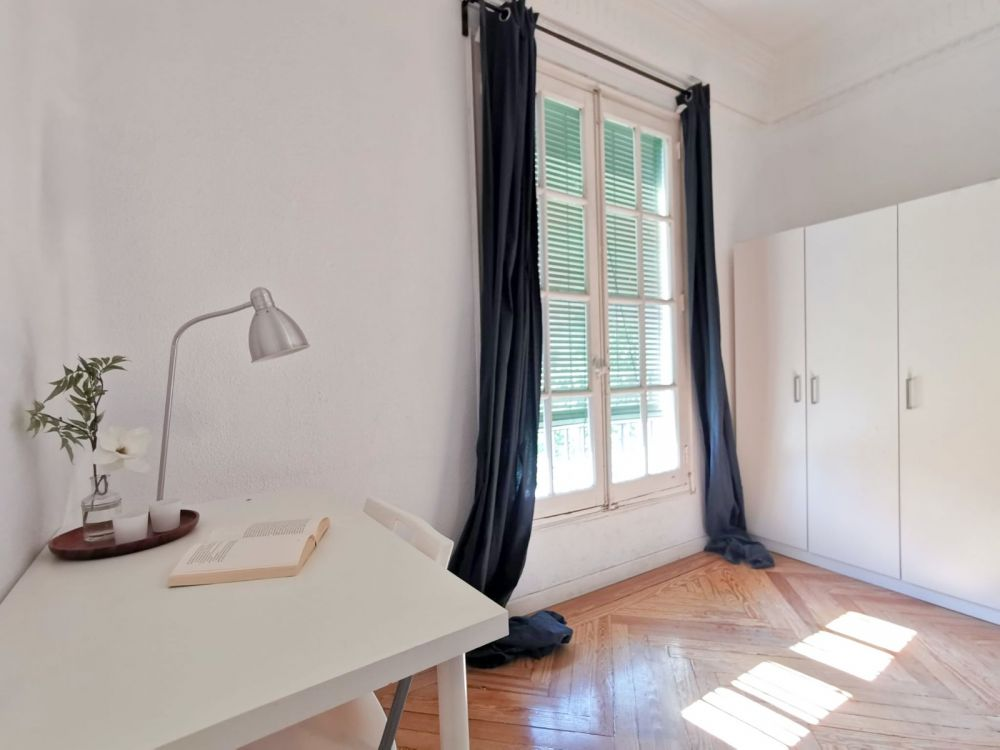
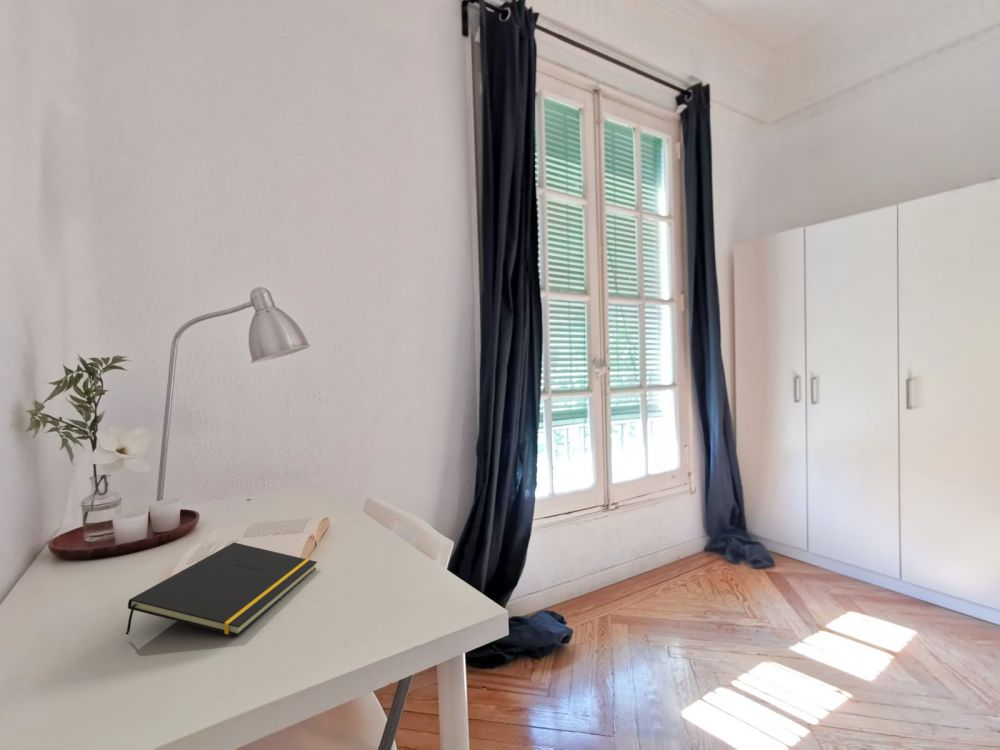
+ notepad (235, 582)
